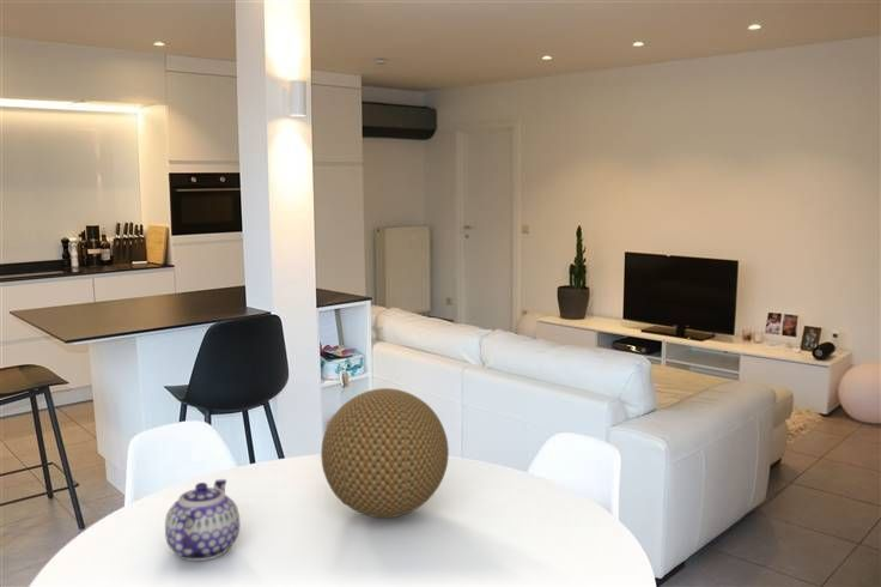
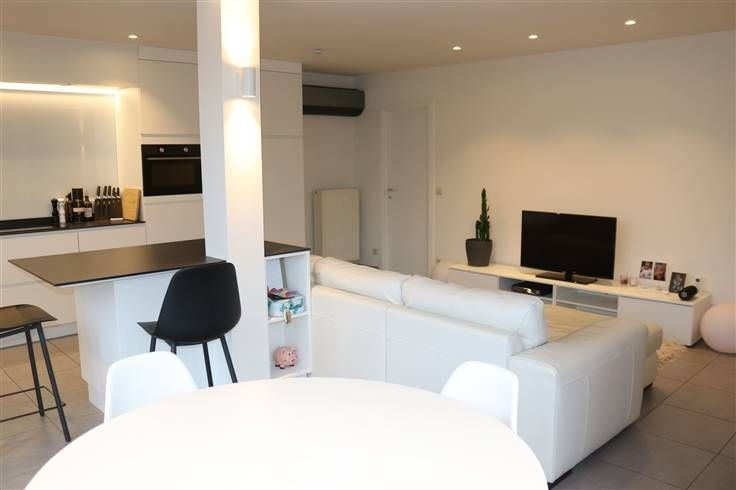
- teapot (202, 516)
- decorative ball (384, 452)
